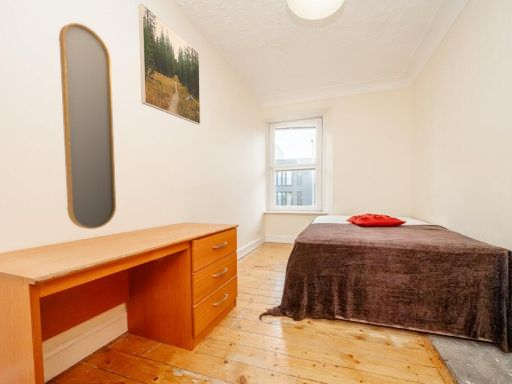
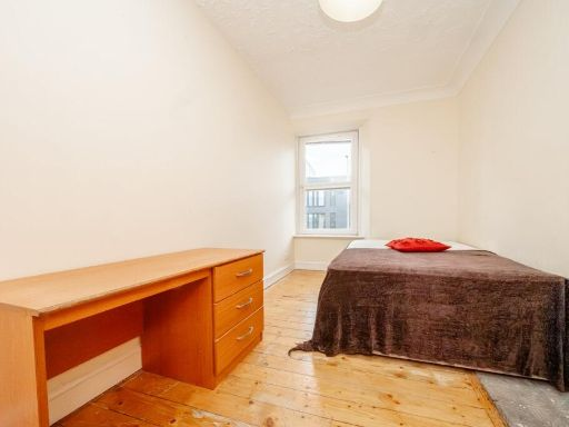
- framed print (174, 74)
- home mirror (90, 130)
